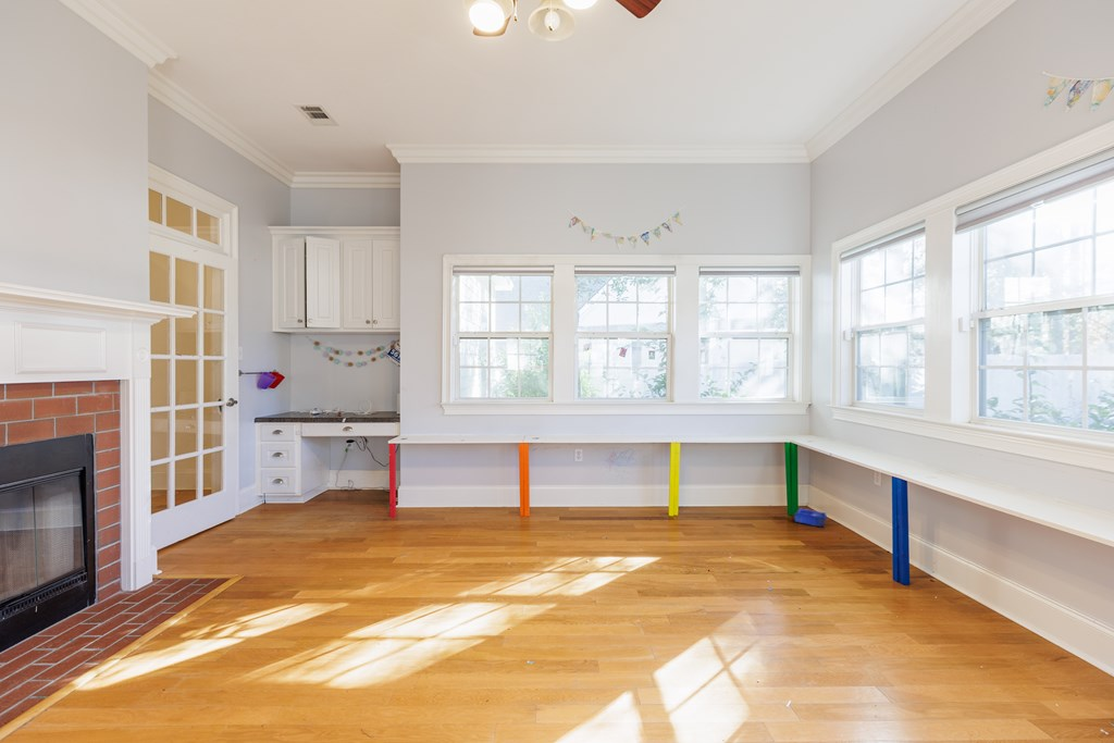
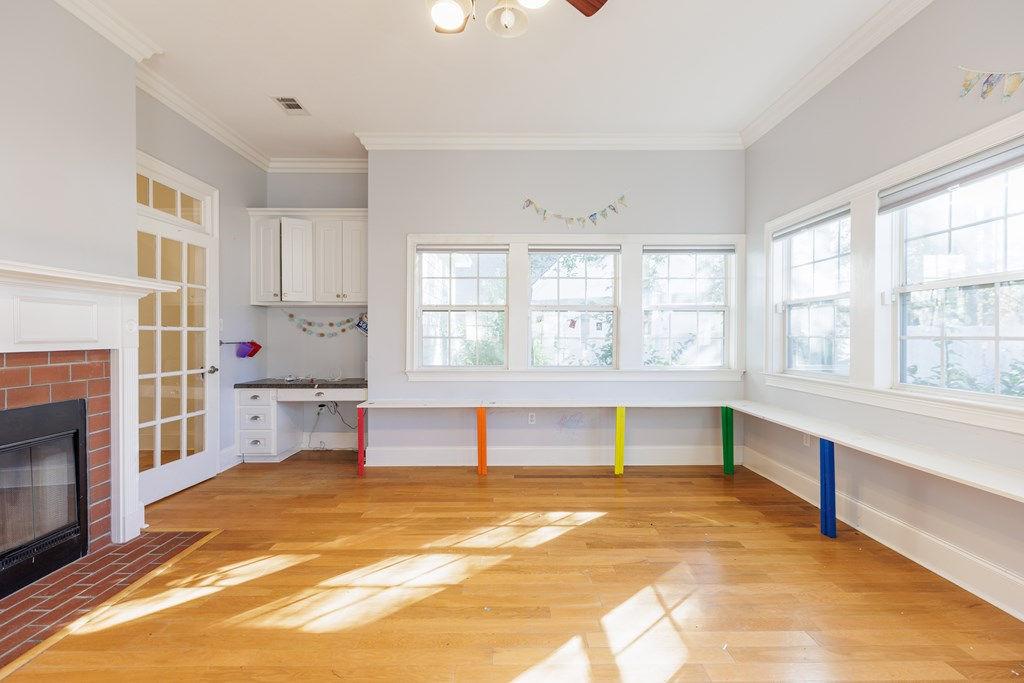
- storage bin (803, 513)
